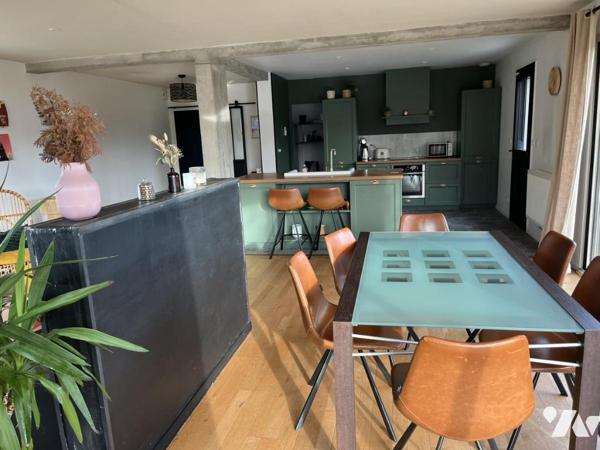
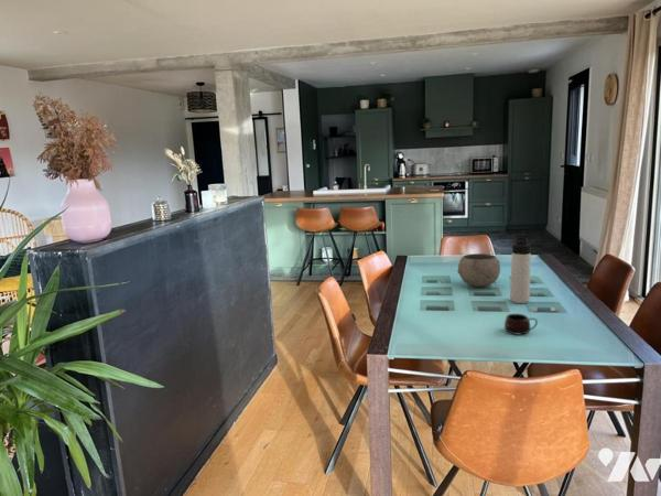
+ bowl (478, 270)
+ mug (520, 324)
+ thermos bottle (520, 270)
